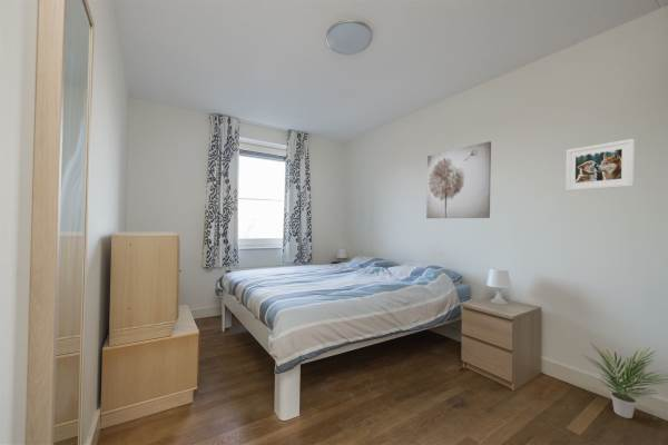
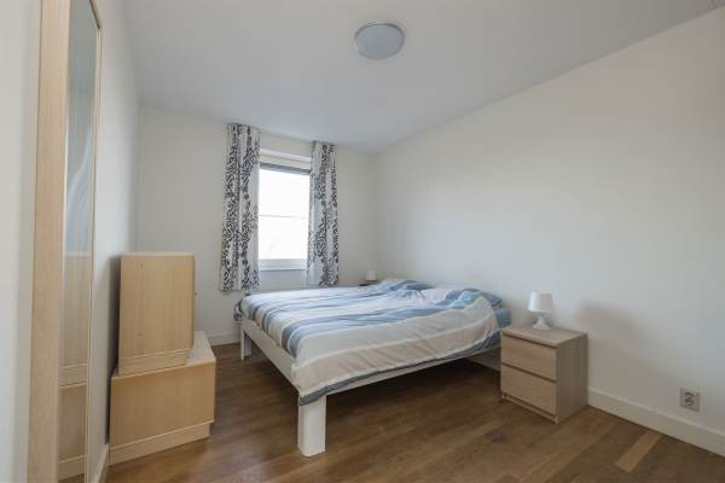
- wall art (455, 184)
- potted plant (622, 379)
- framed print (597, 167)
